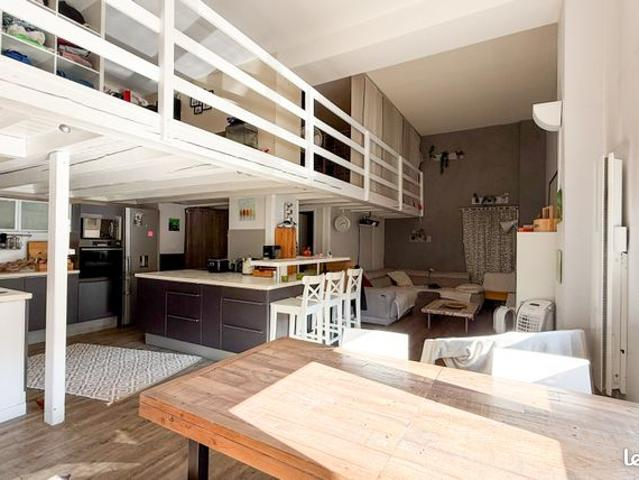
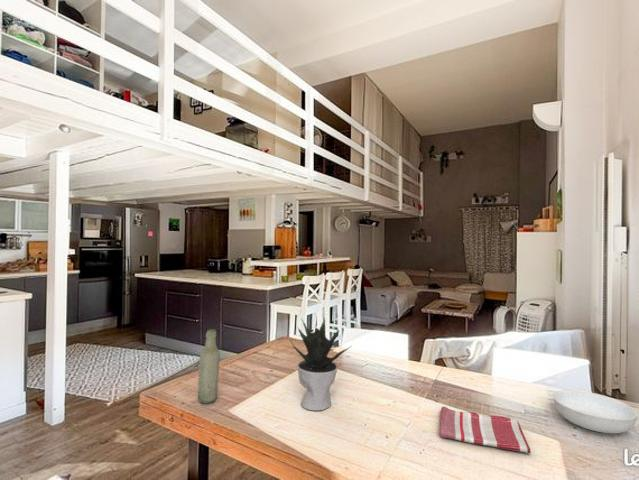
+ bottle (209, 364)
+ dish towel (480, 427)
+ potted plant (314, 360)
+ serving bowl (592, 413)
